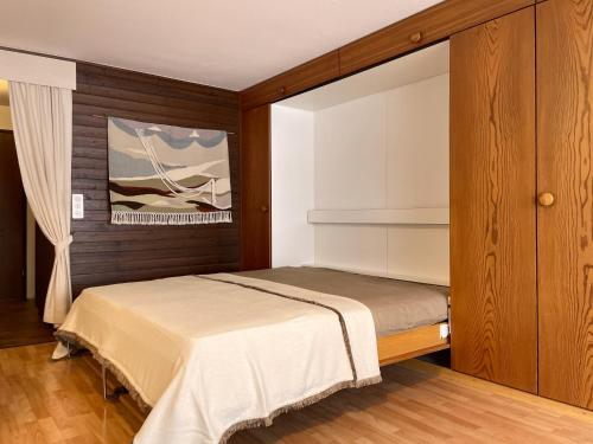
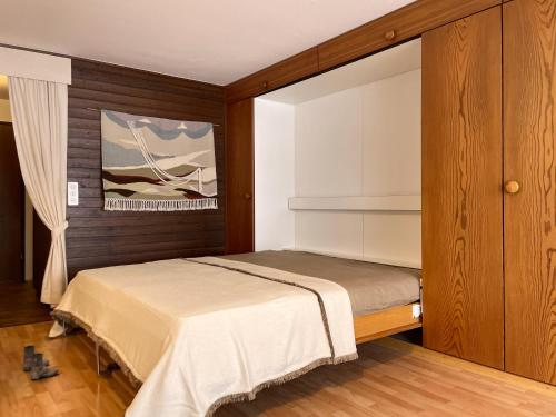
+ boots (40, 359)
